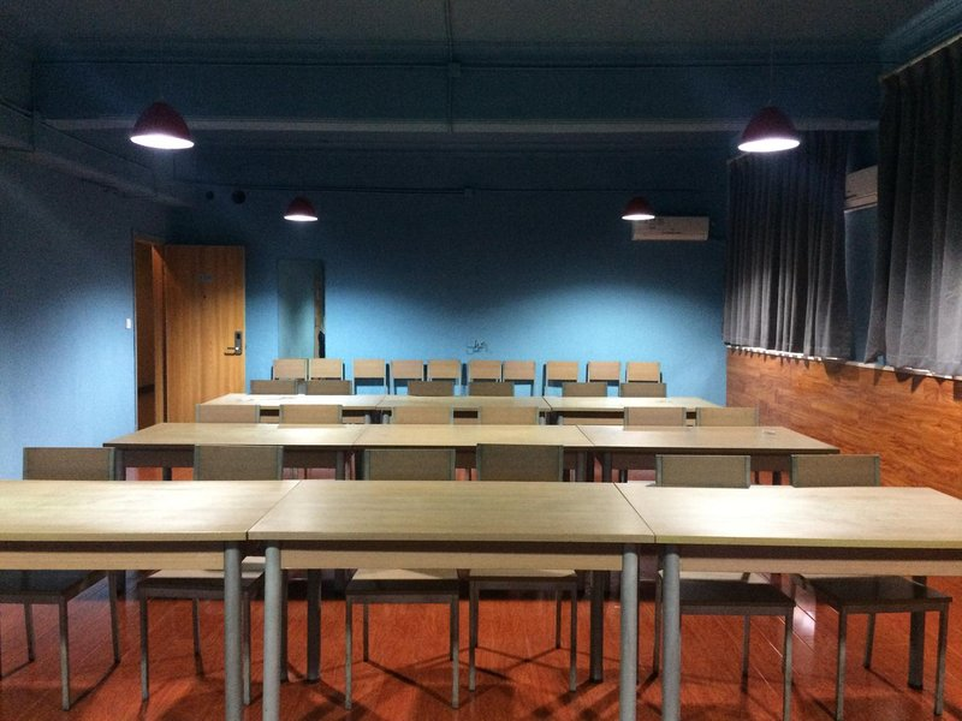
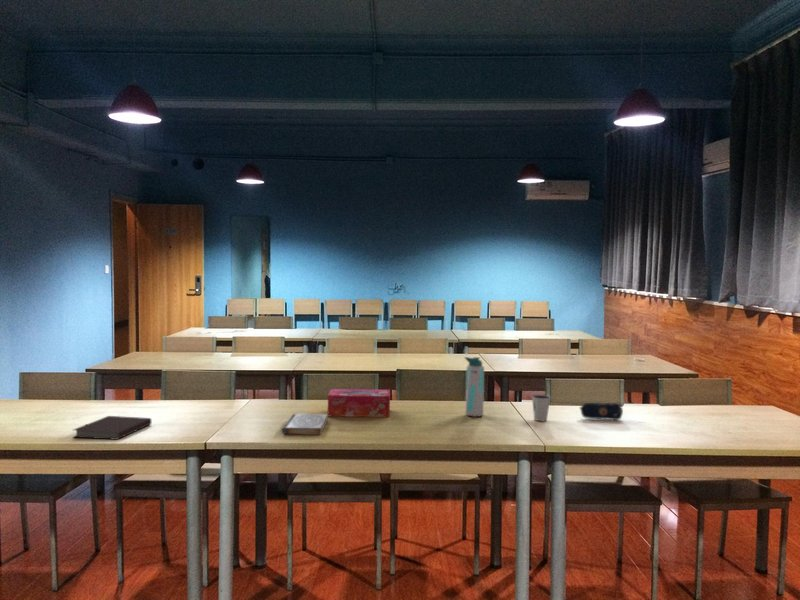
+ dixie cup (540, 408)
+ book (305, 423)
+ pencil case (601, 411)
+ tissue box (359, 402)
+ notebook (113, 427)
+ water bottle (474, 386)
